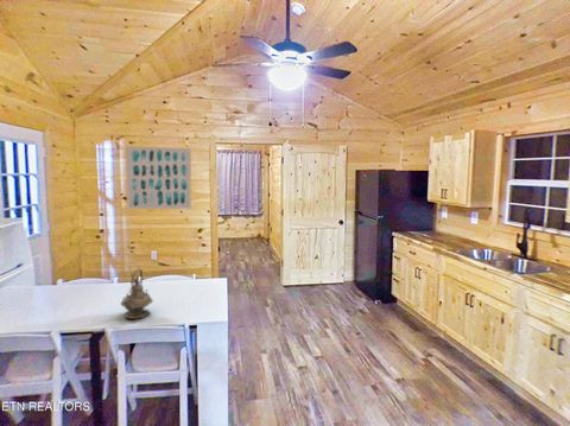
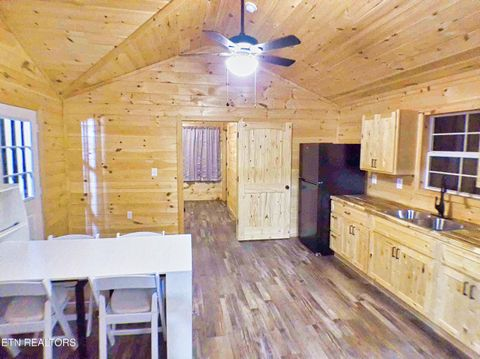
- wall art (159, 178)
- teapot (133, 294)
